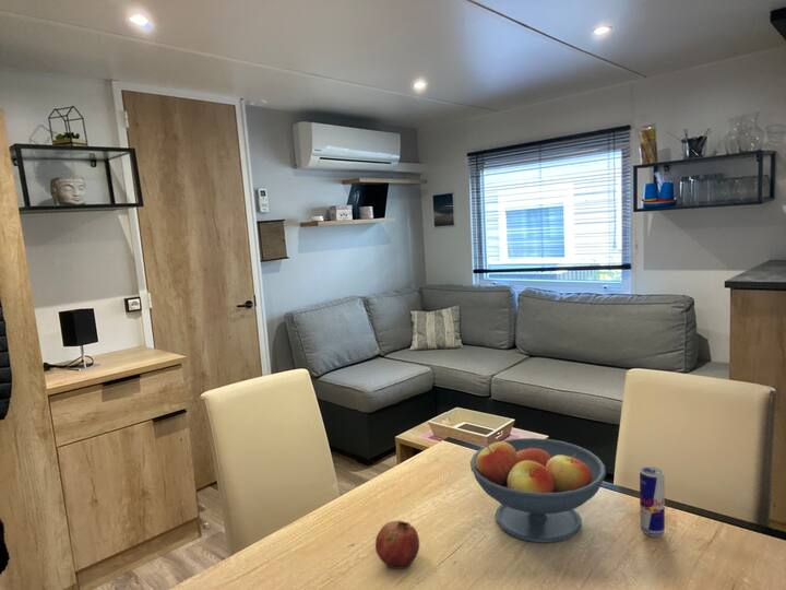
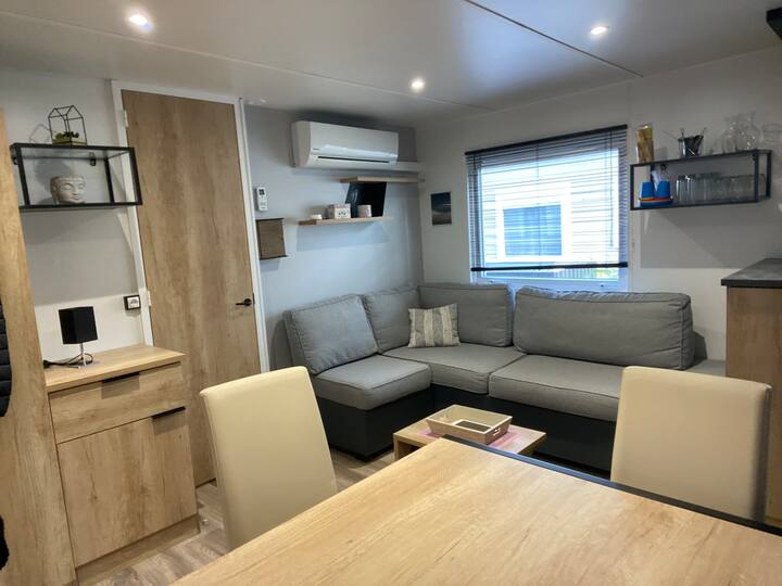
- fruit (397, 542)
- fruit bowl (536, 481)
- beverage can (652, 500)
